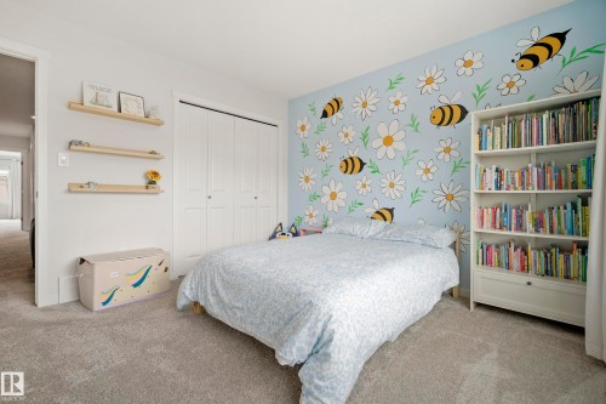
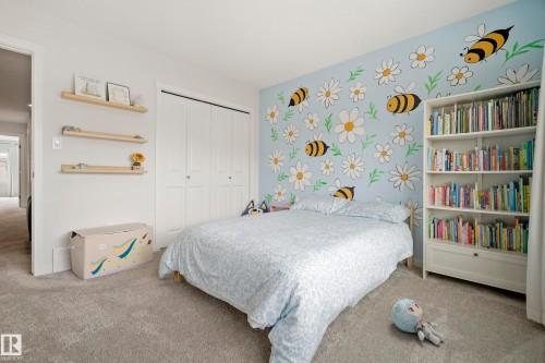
+ plush toy (415, 317)
